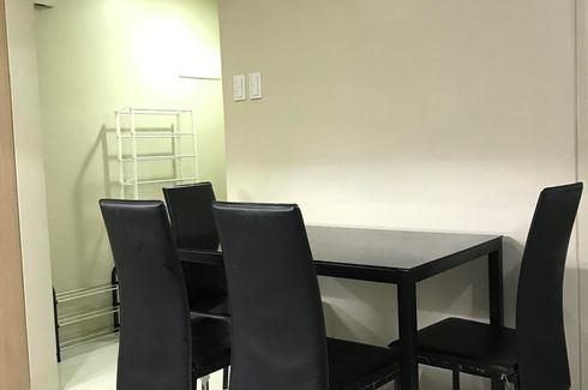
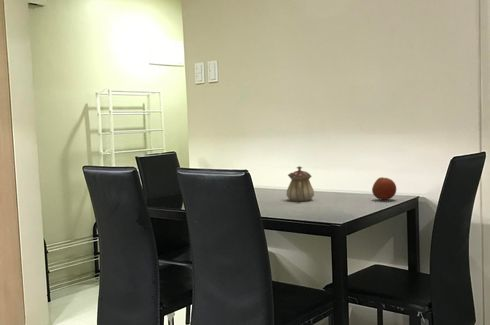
+ fruit (384, 188)
+ teapot (299, 183)
